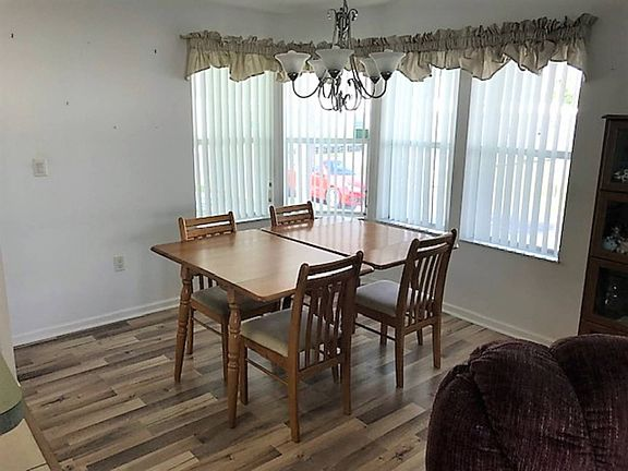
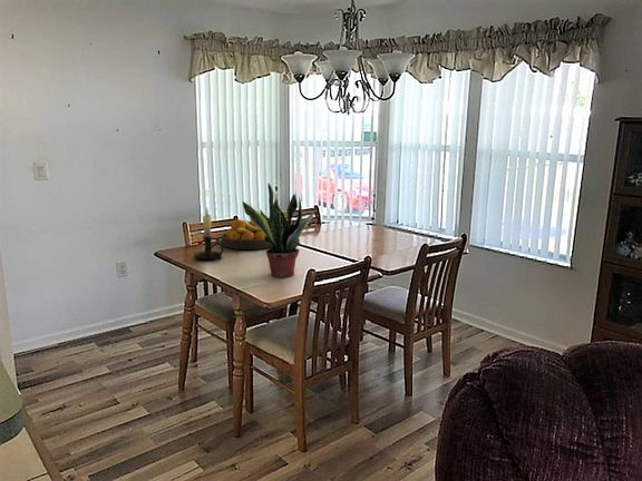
+ candle holder (210, 233)
+ fruit bowl (250, 230)
+ potted plant (279, 230)
